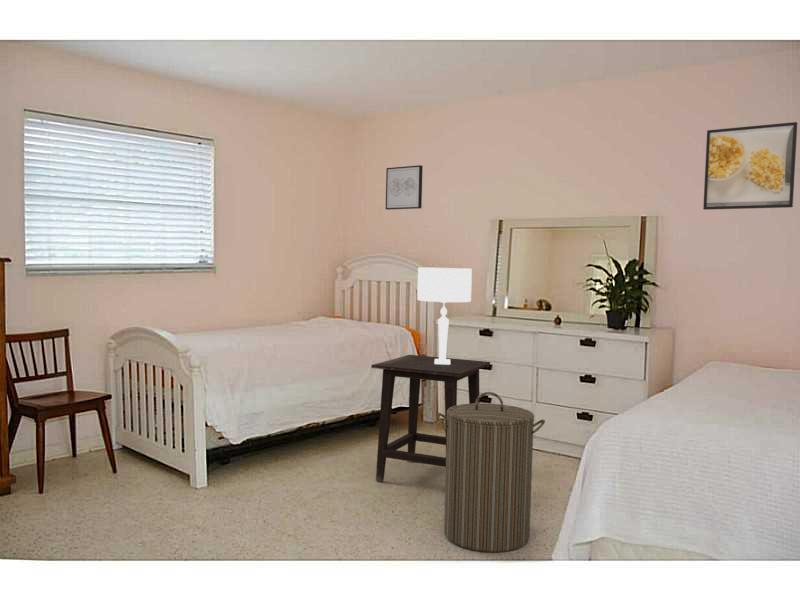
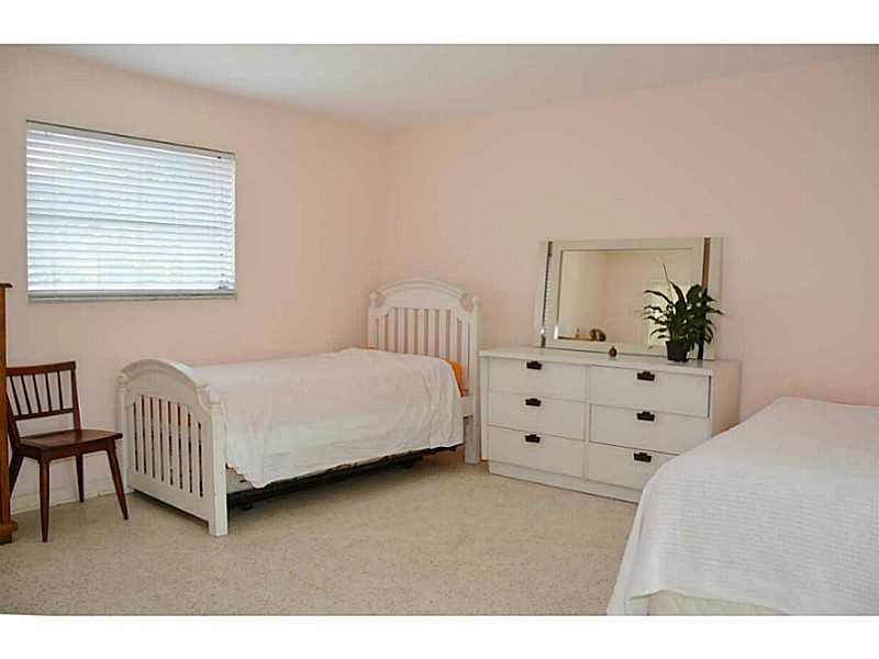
- wall art (403, 187)
- laundry hamper (488, 464)
- side table (417, 419)
- table lamp (443, 315)
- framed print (748, 167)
